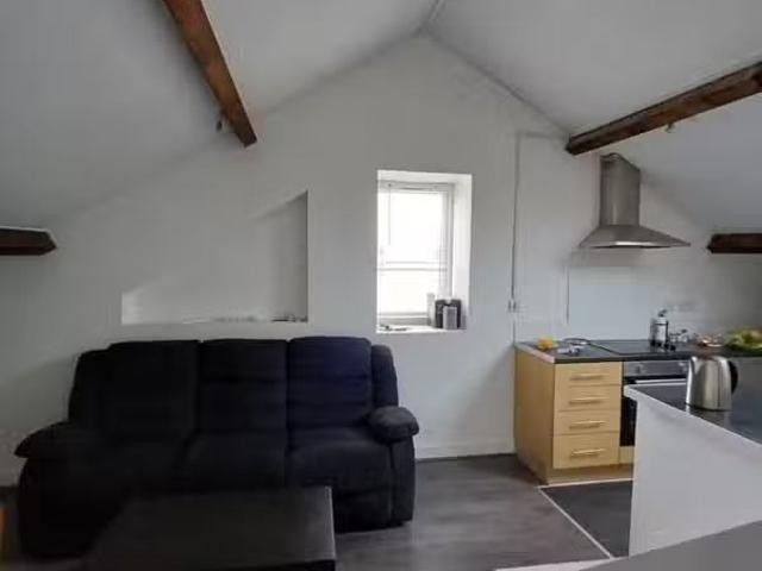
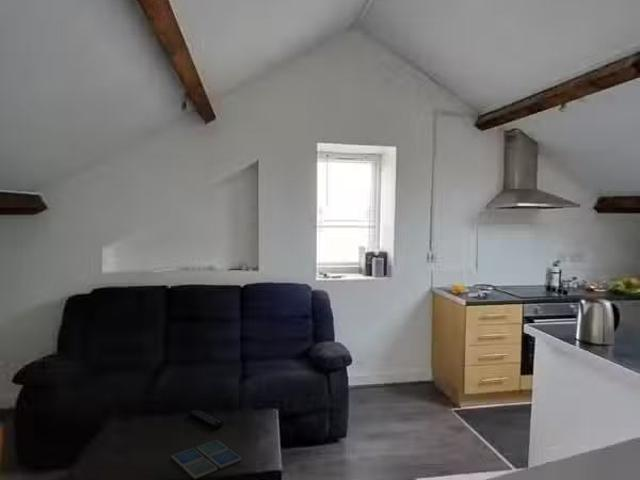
+ drink coaster (207, 457)
+ remote control (205, 418)
